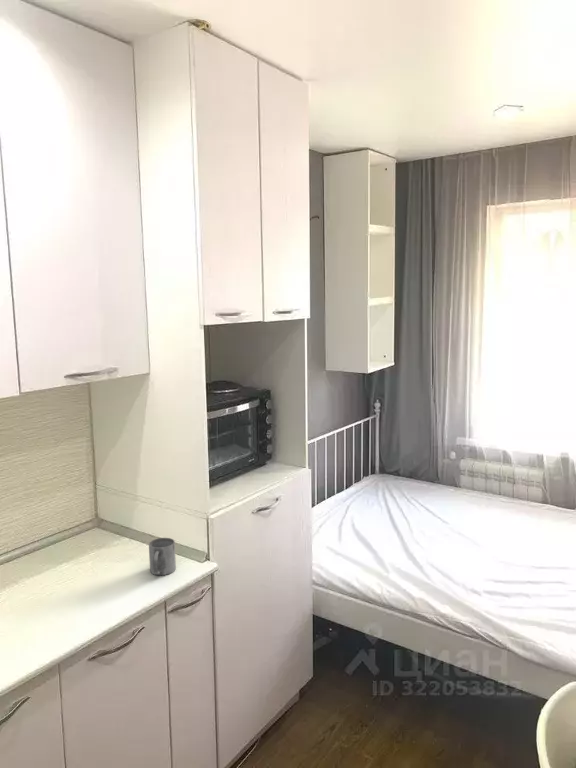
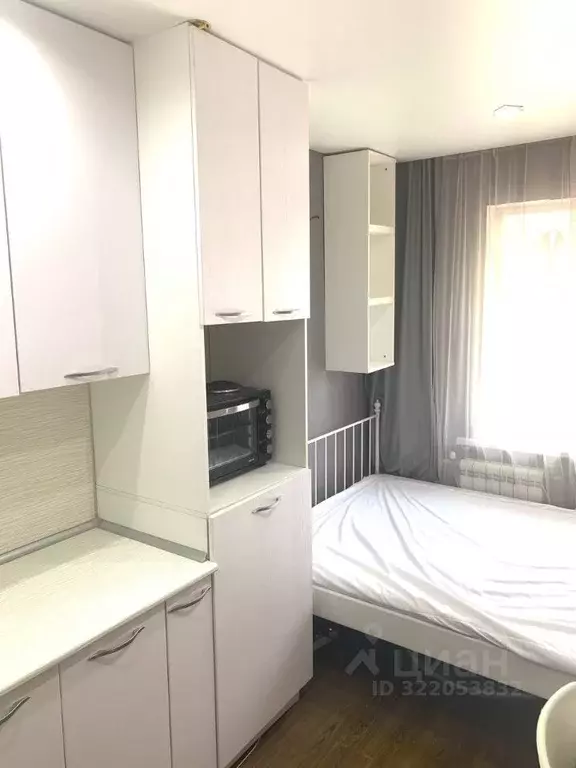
- mug (160, 558)
